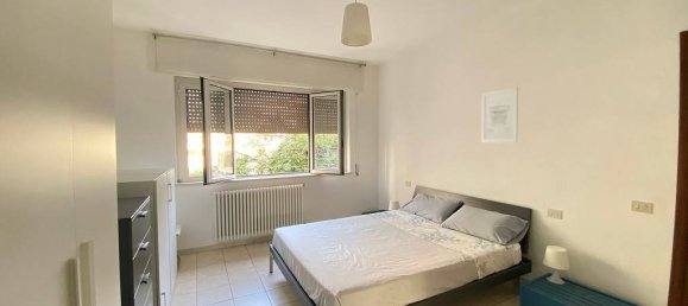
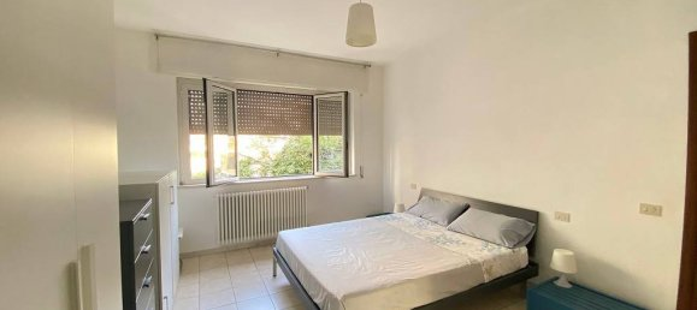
- wall art (498, 116)
